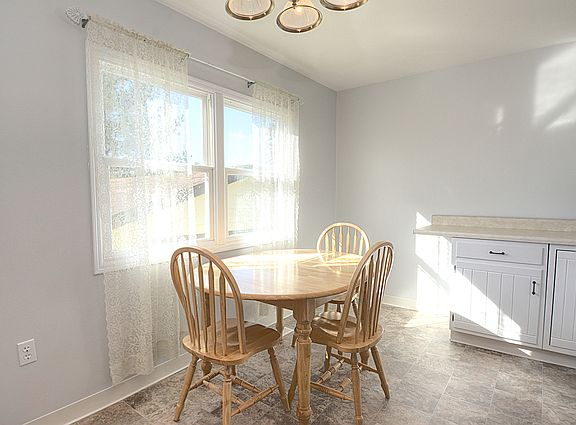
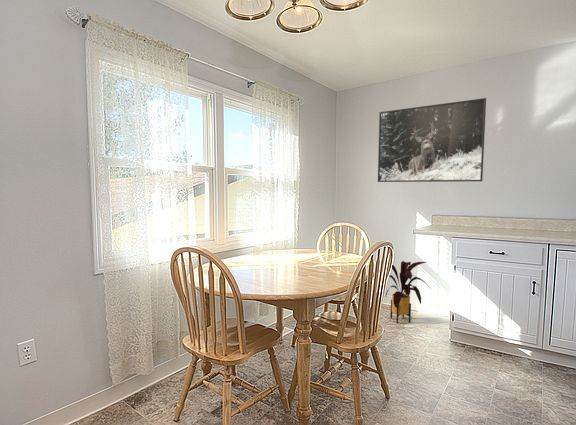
+ house plant (401, 290)
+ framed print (426, 144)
